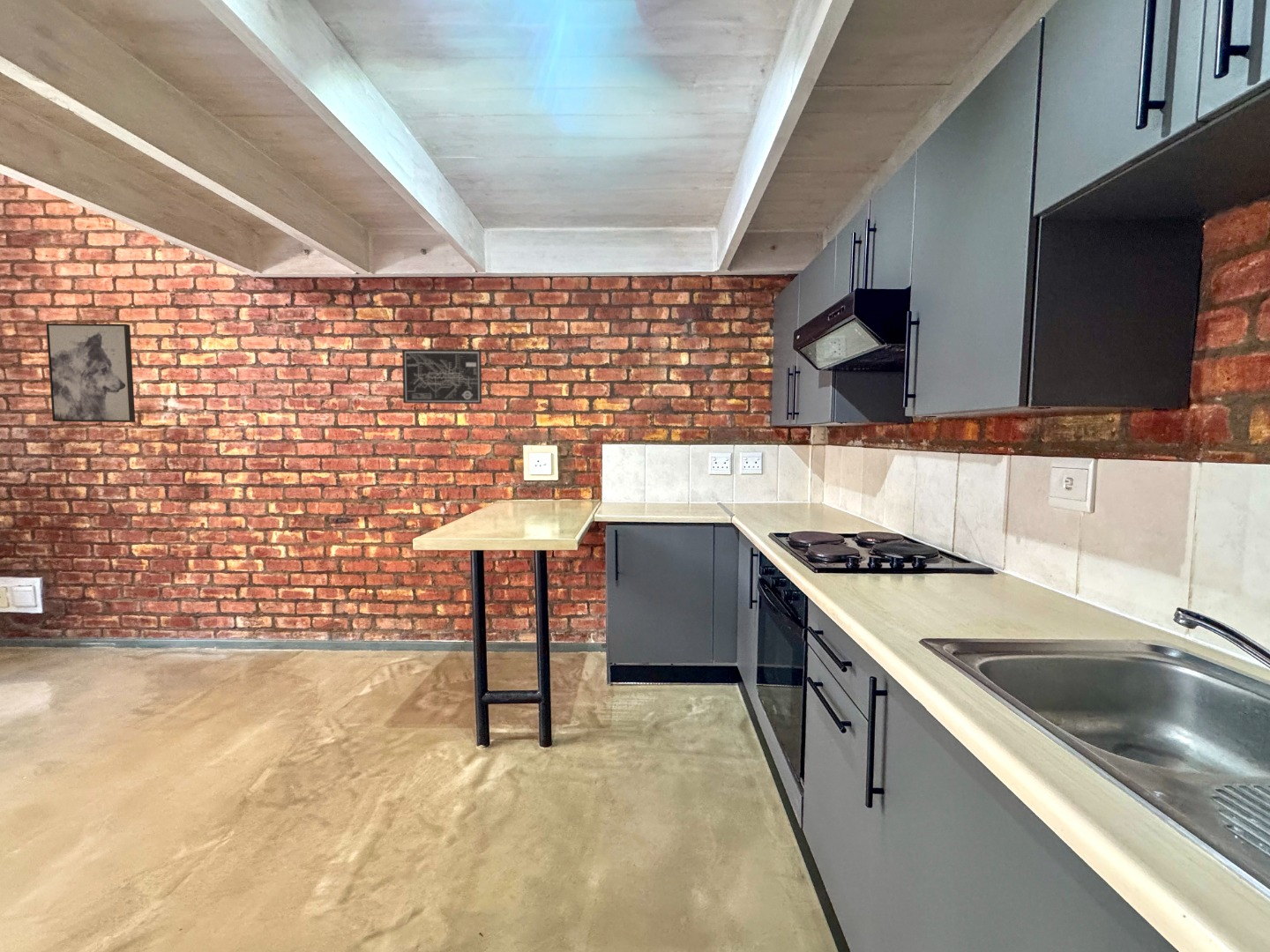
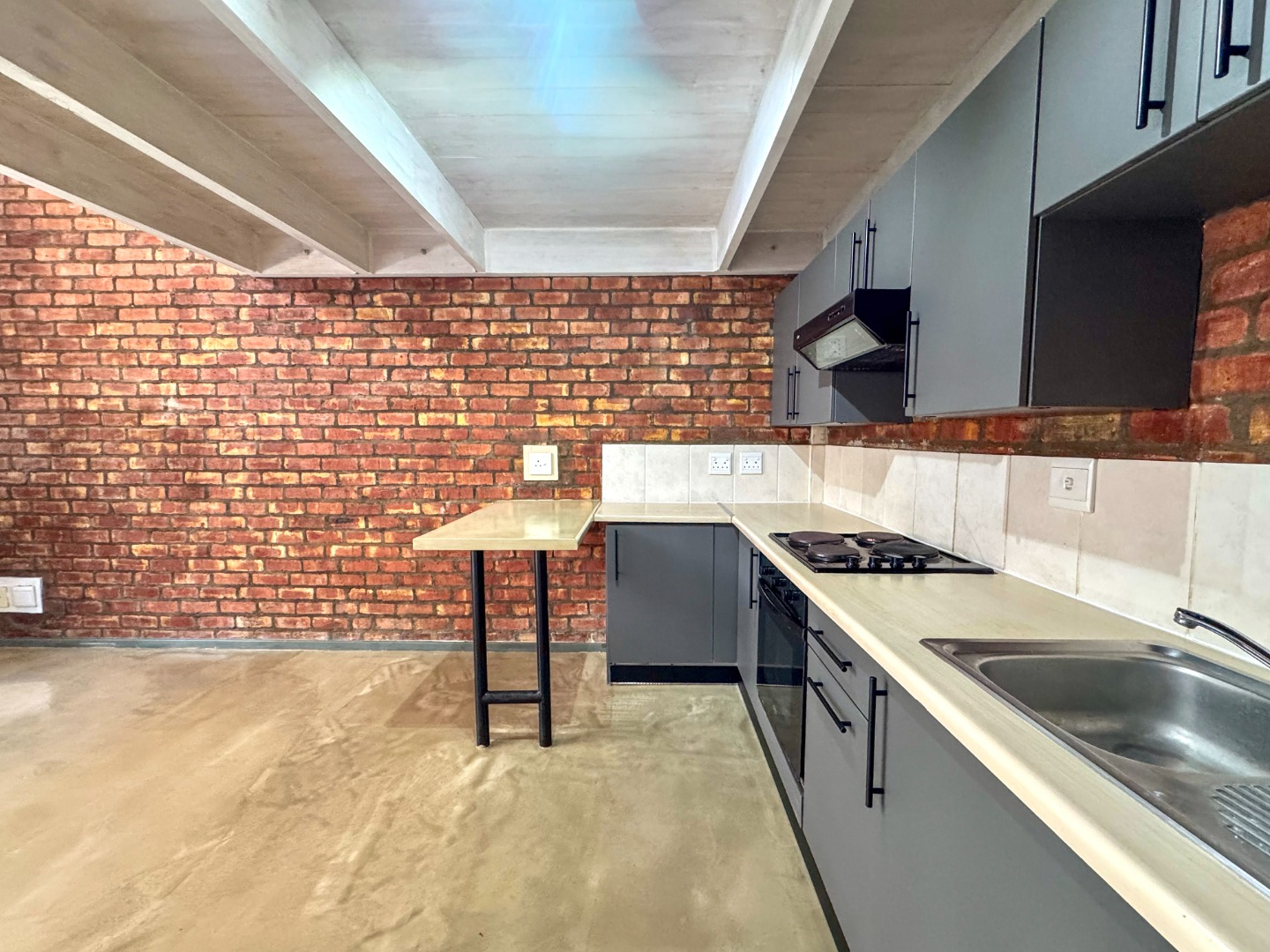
- wall art (91, 373)
- wall art (442, 376)
